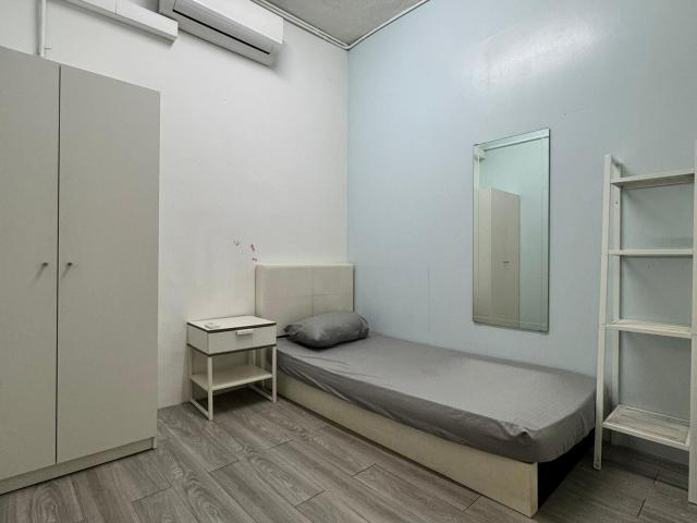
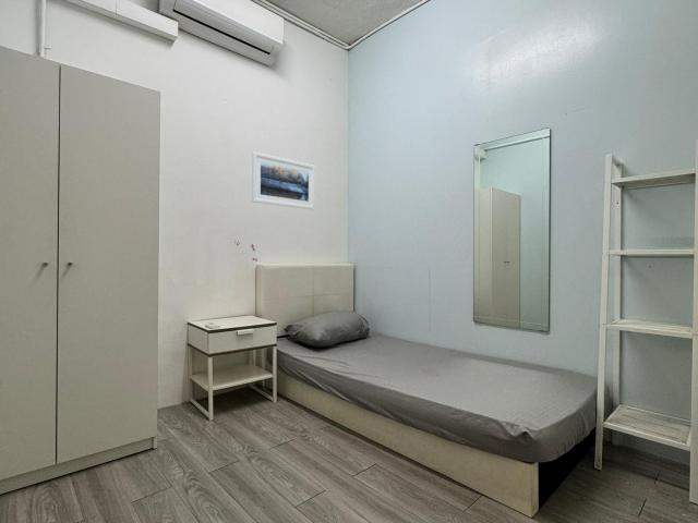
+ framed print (285, 182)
